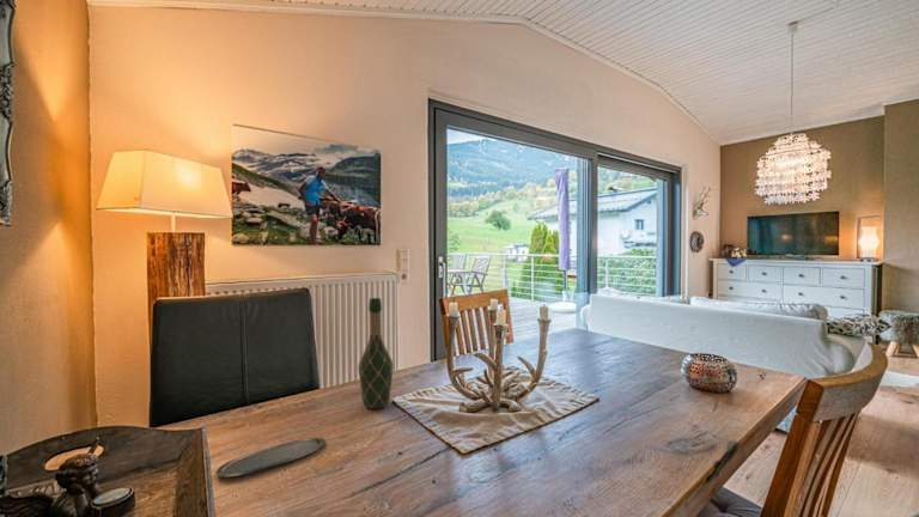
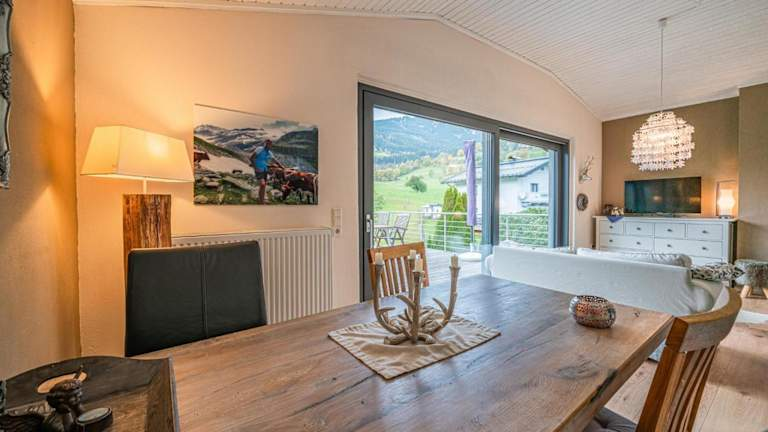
- oval tray (274, 455)
- wine bottle (375, 351)
